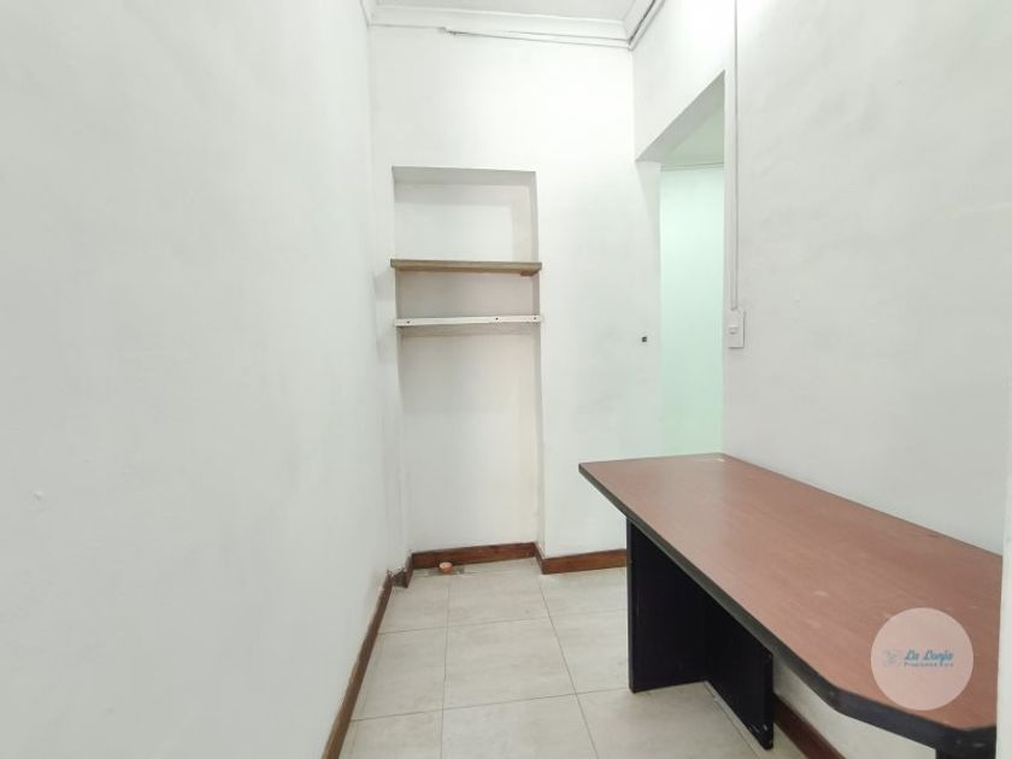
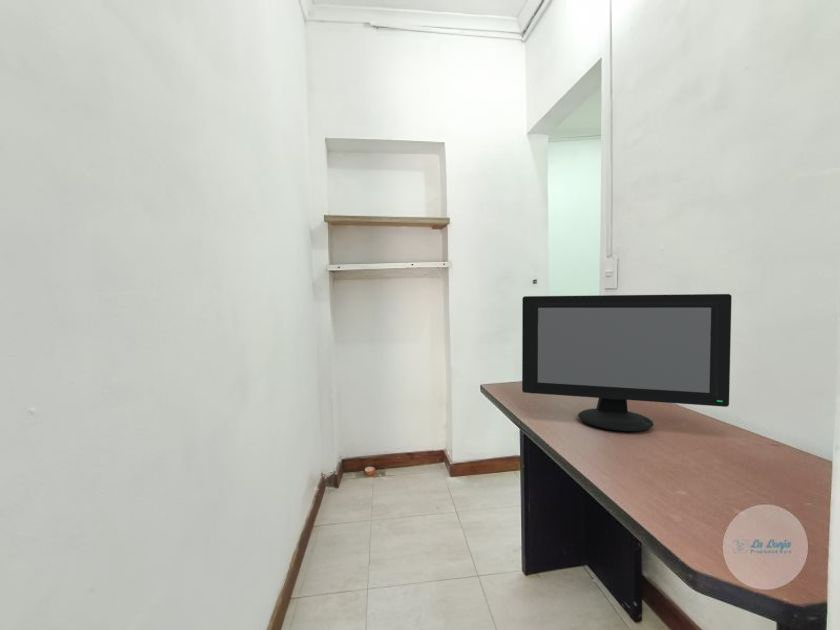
+ computer monitor (615, 359)
